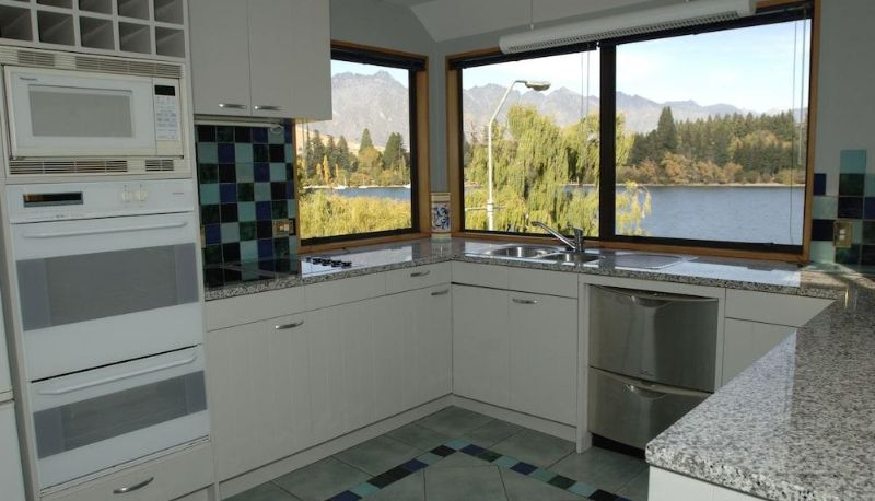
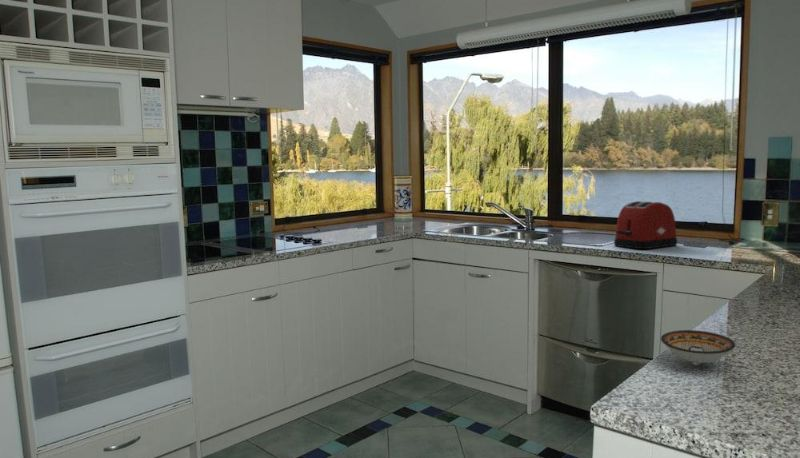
+ toaster (645, 223)
+ bowl (696, 351)
